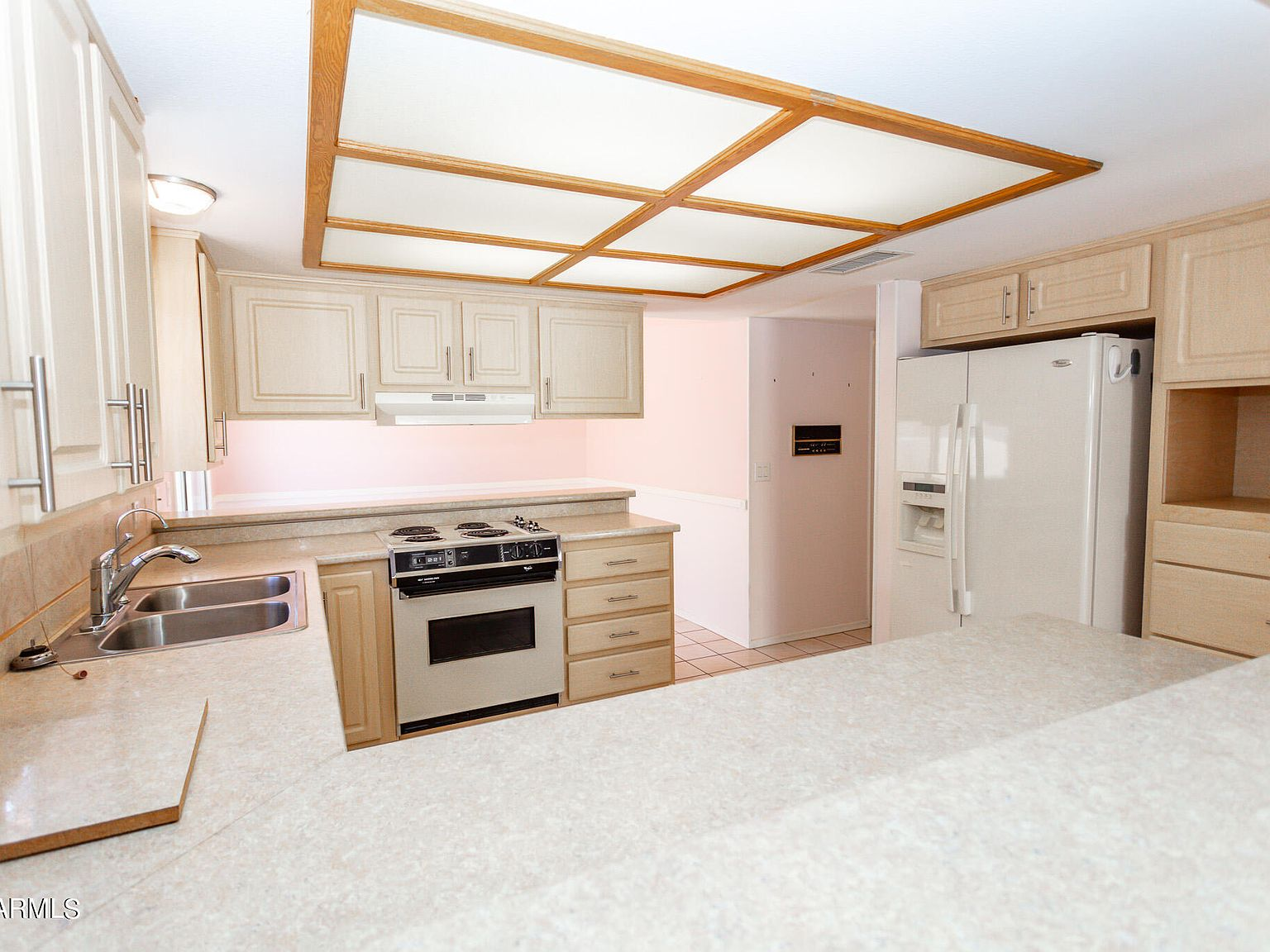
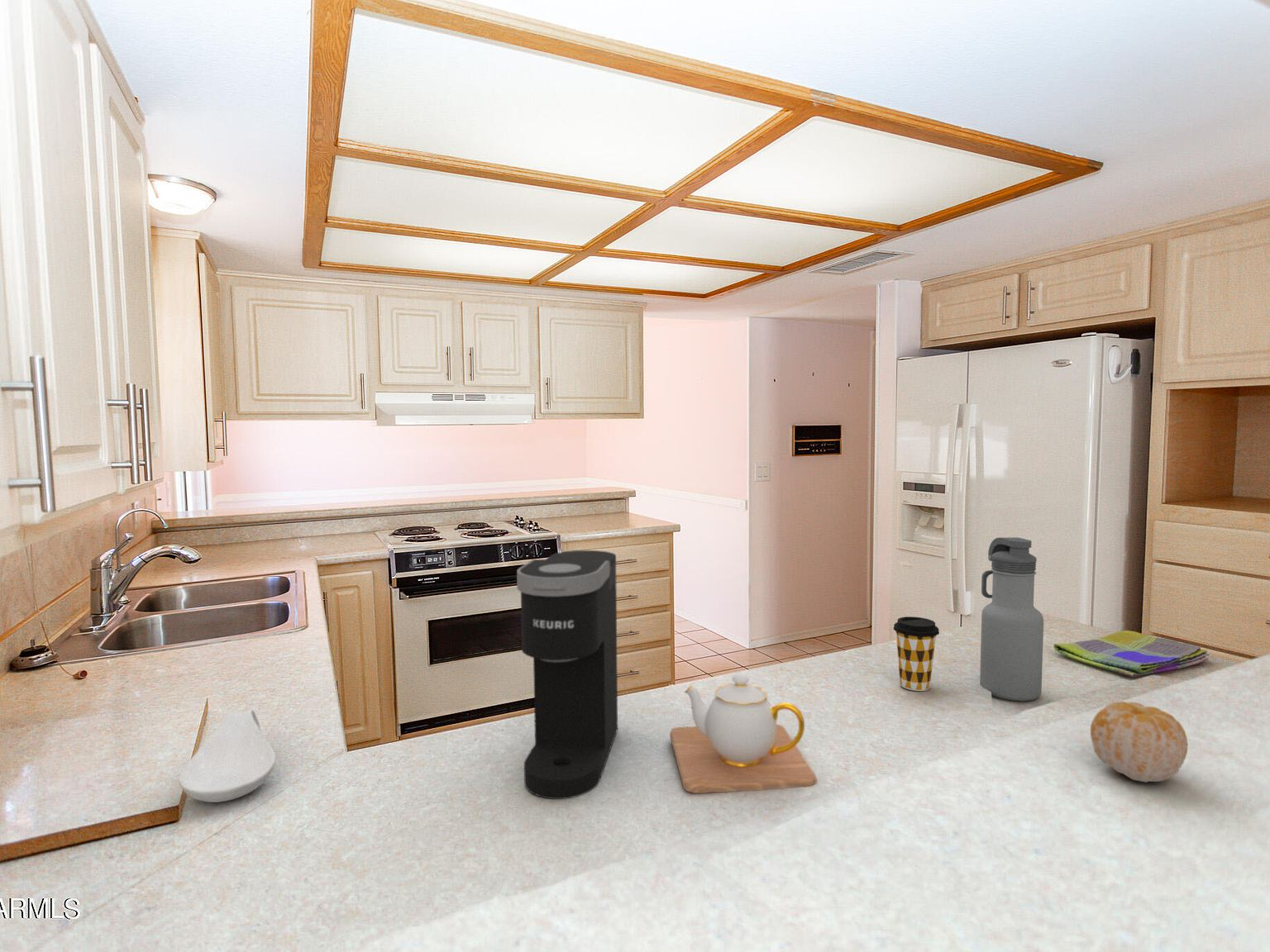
+ water bottle (1011, 616)
+ fruit (1138, 740)
+ coffee maker (572, 658)
+ dish towel (1129, 650)
+ coffee cup (915, 654)
+ teapot (738, 714)
+ spoon rest (233, 750)
